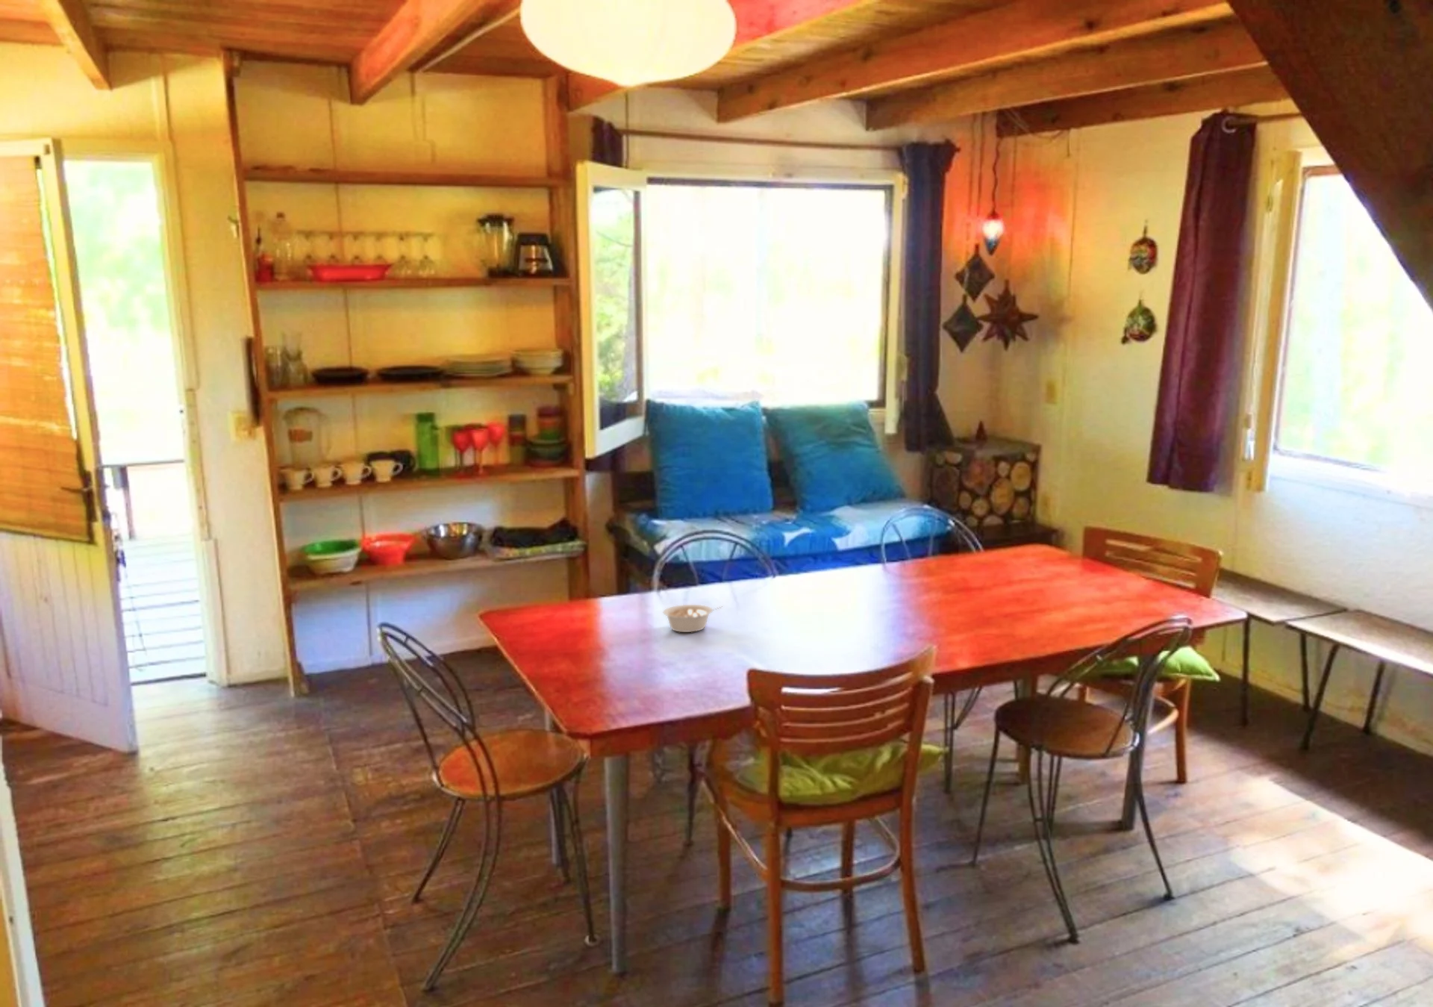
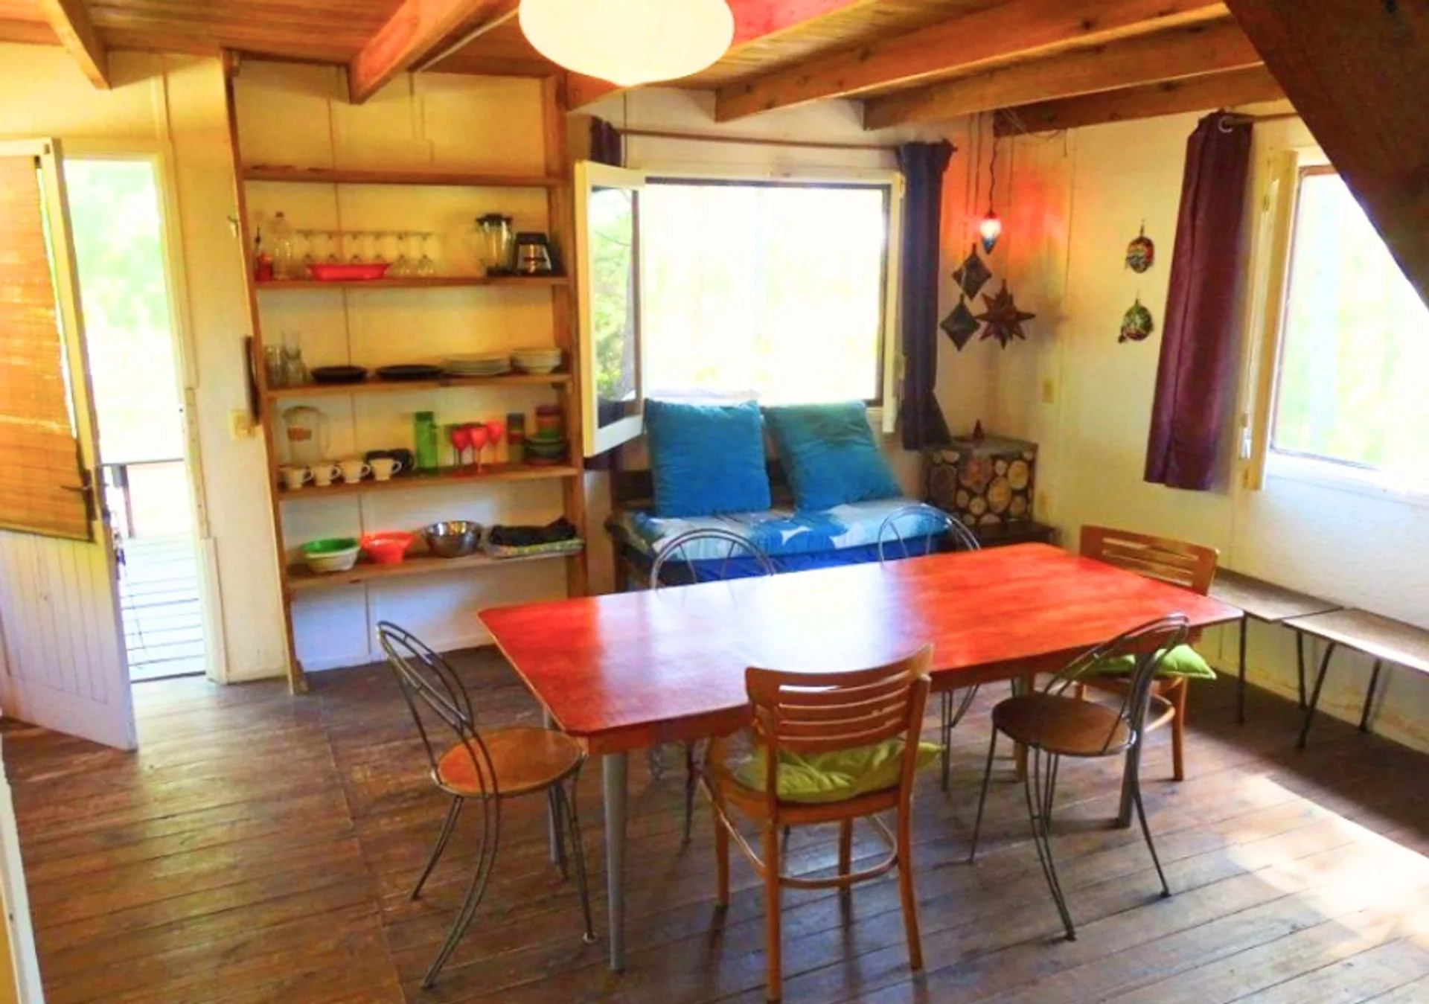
- legume (690, 617)
